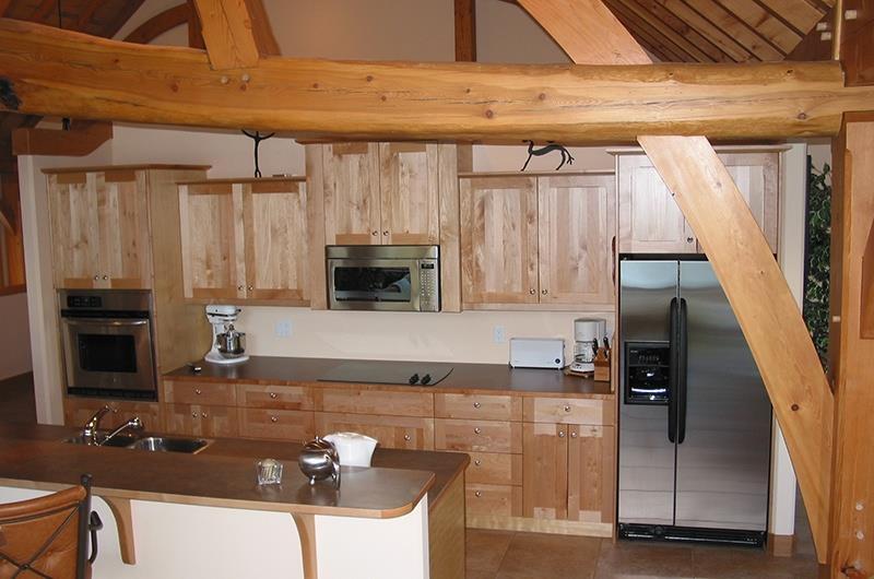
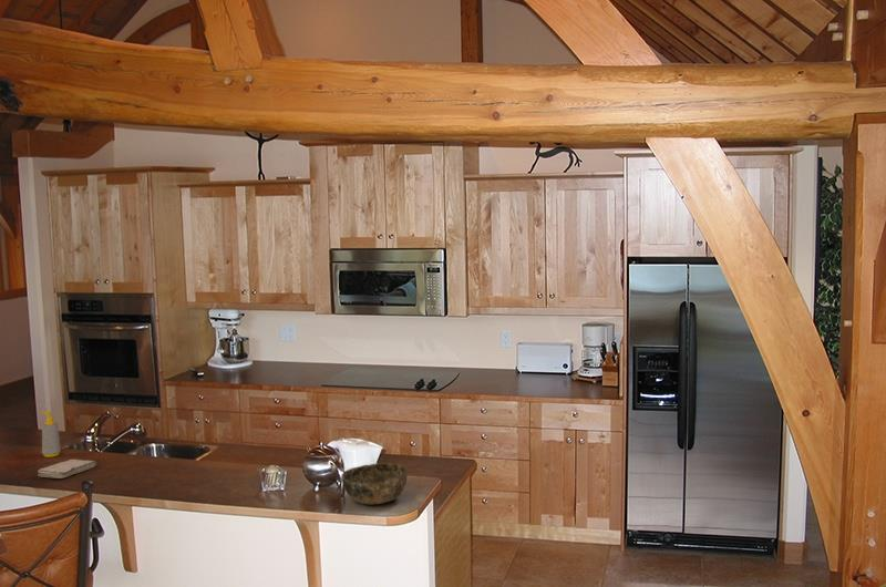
+ soap bottle (50, 433)
+ washcloth (66, 467)
+ bowl (374, 485)
